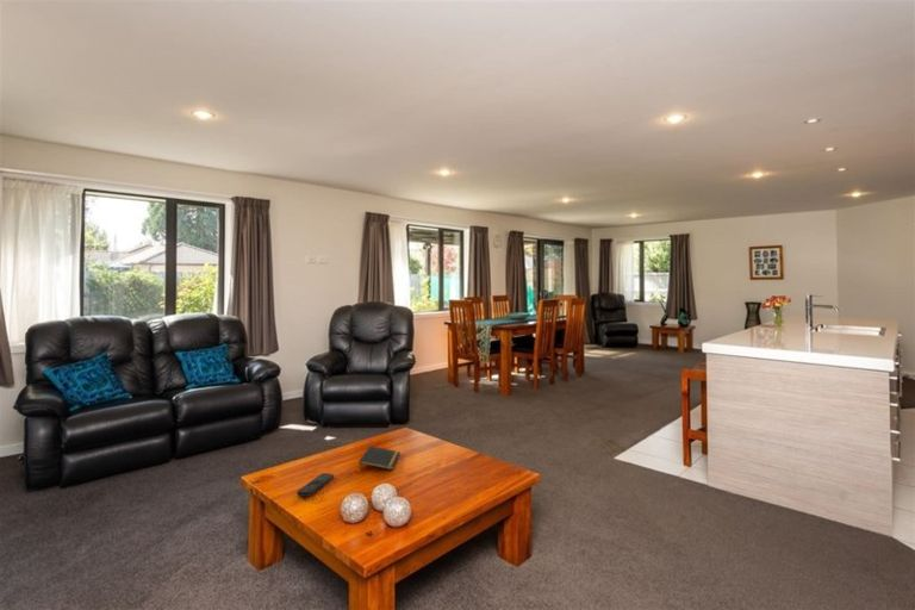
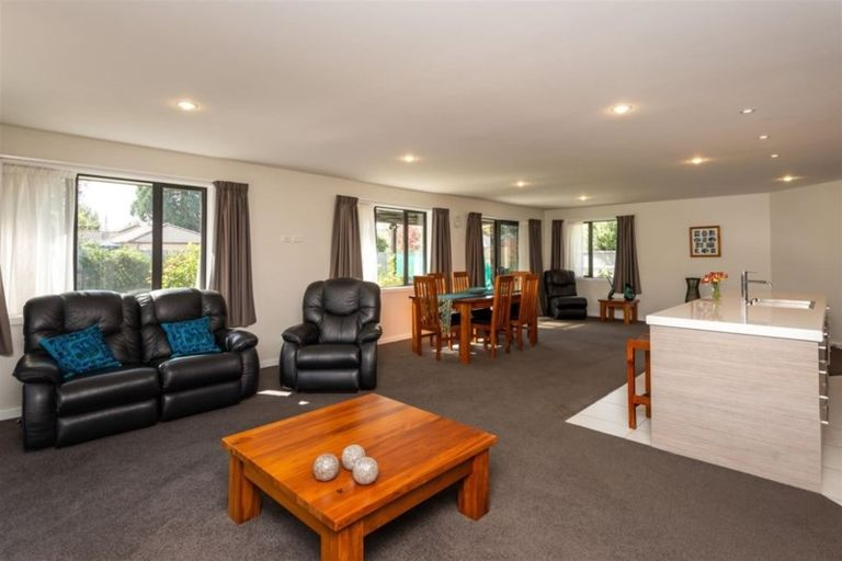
- remote control (316, 484)
- notepad (380, 456)
